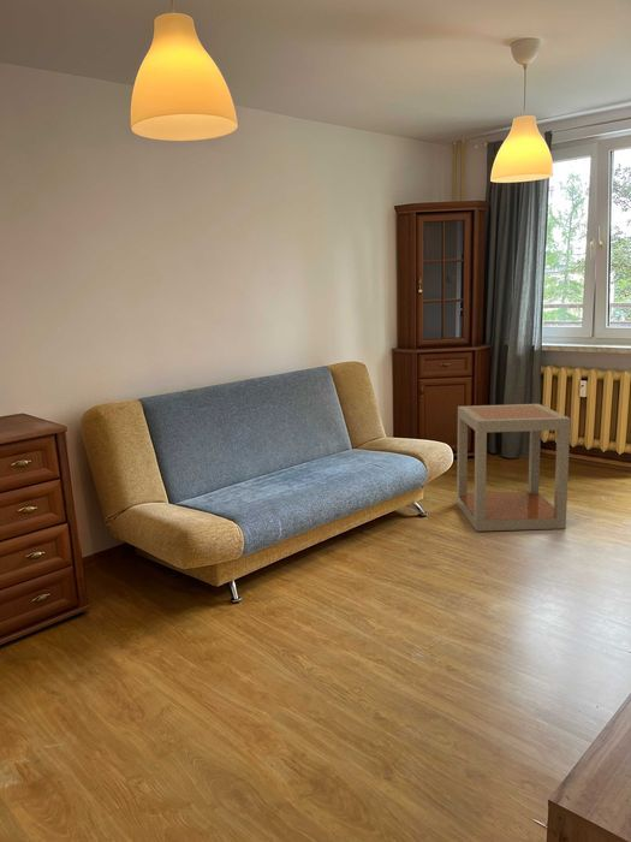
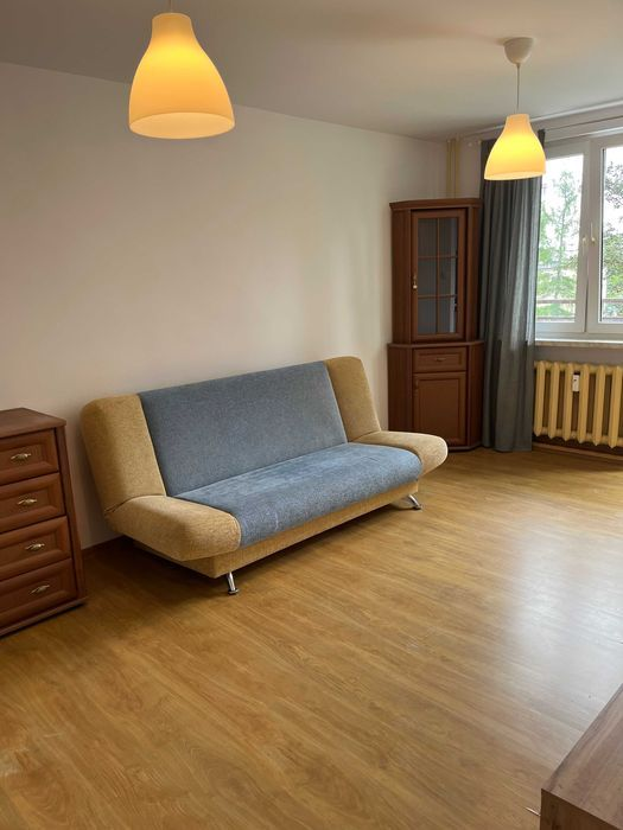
- side table (529, 464)
